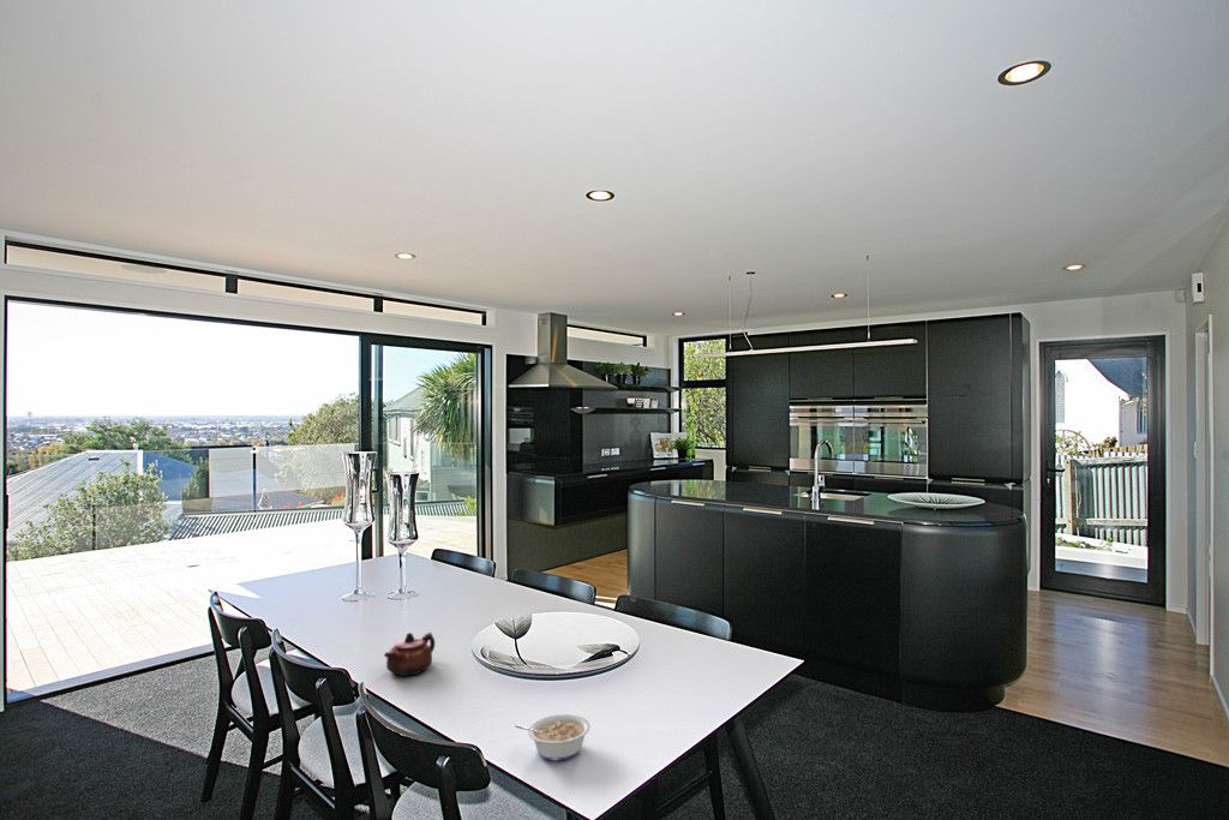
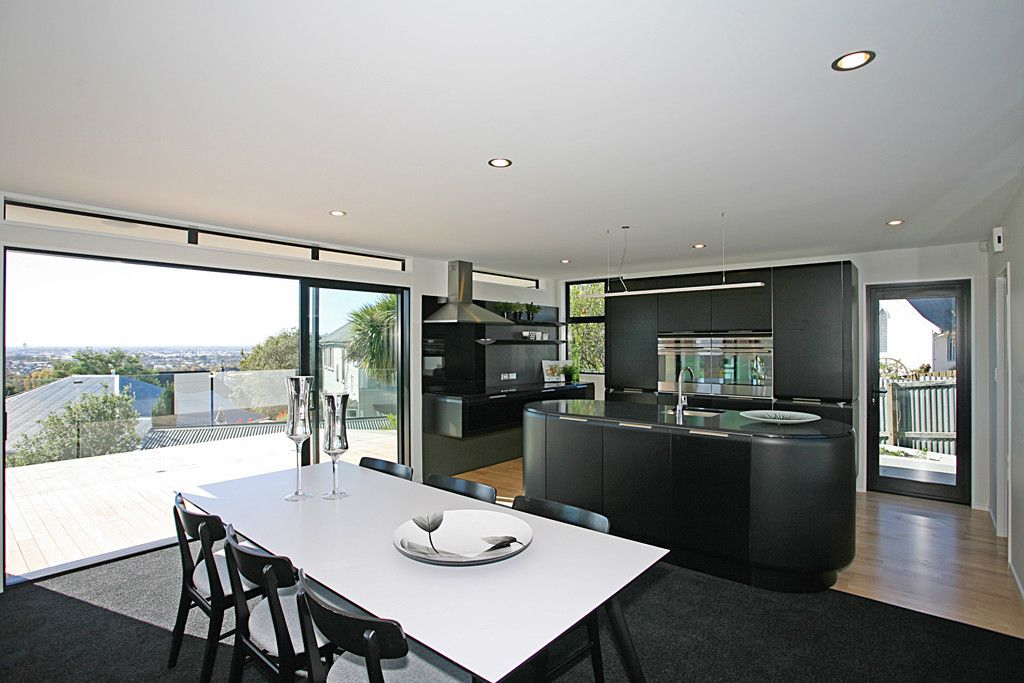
- legume (557, 737)
- teapot (410, 651)
